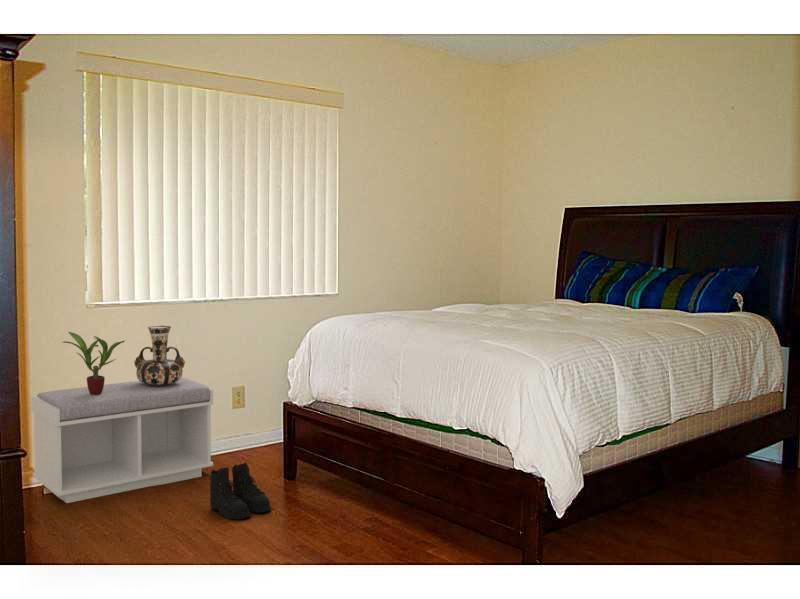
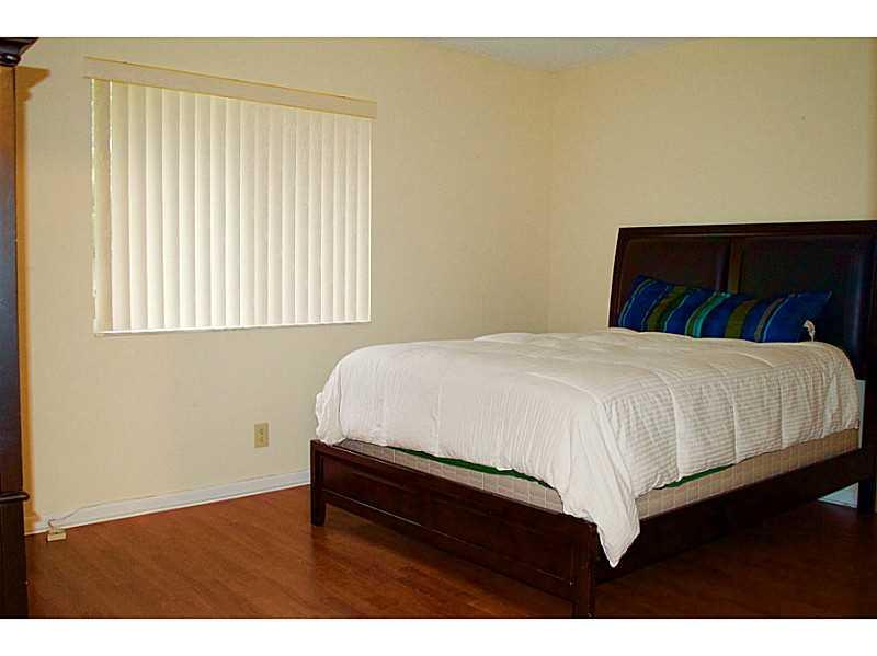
- boots (239, 488)
- bench (125, 434)
- decorative vase (159, 355)
- potted plant (92, 363)
